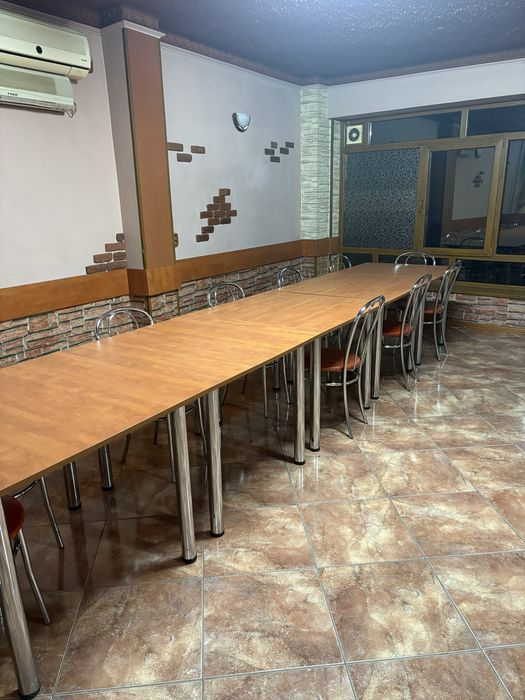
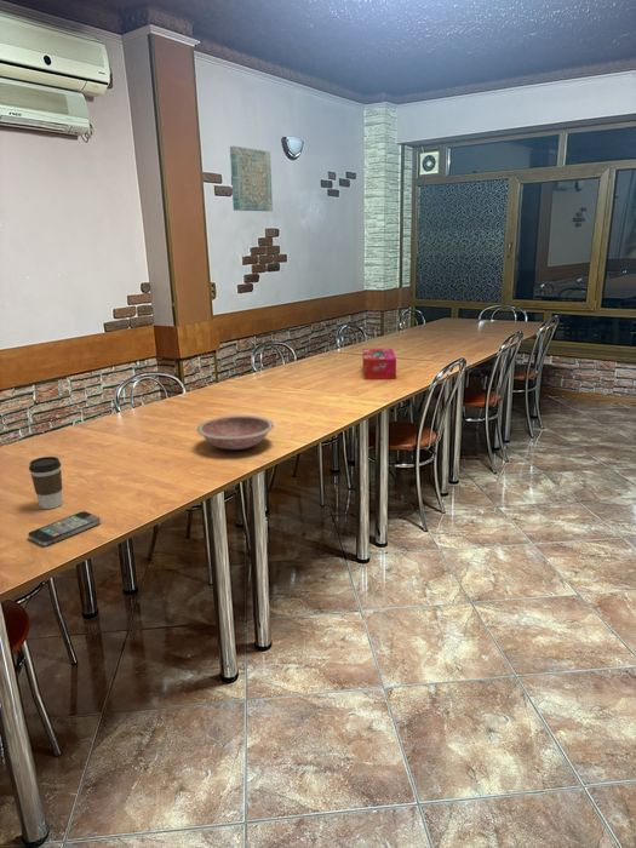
+ coffee cup (47, 482)
+ tissue box (378, 362)
+ wall art (252, 179)
+ bowl (235, 435)
+ smartphone (64, 527)
